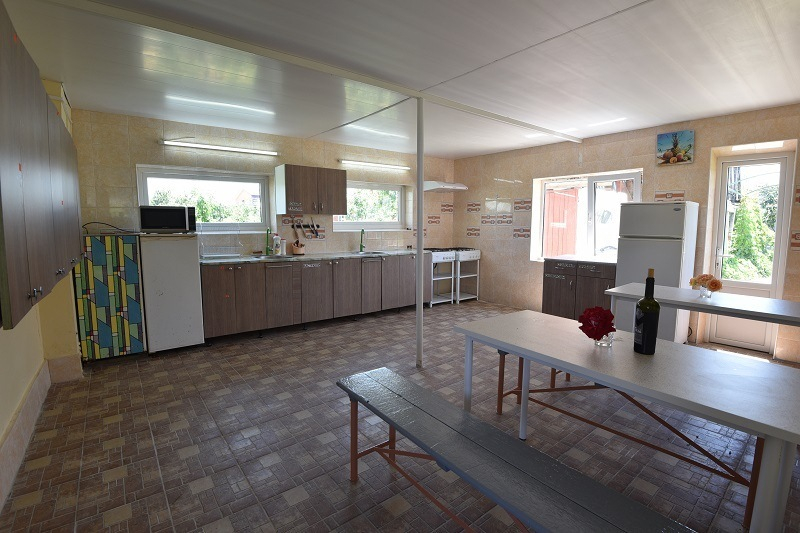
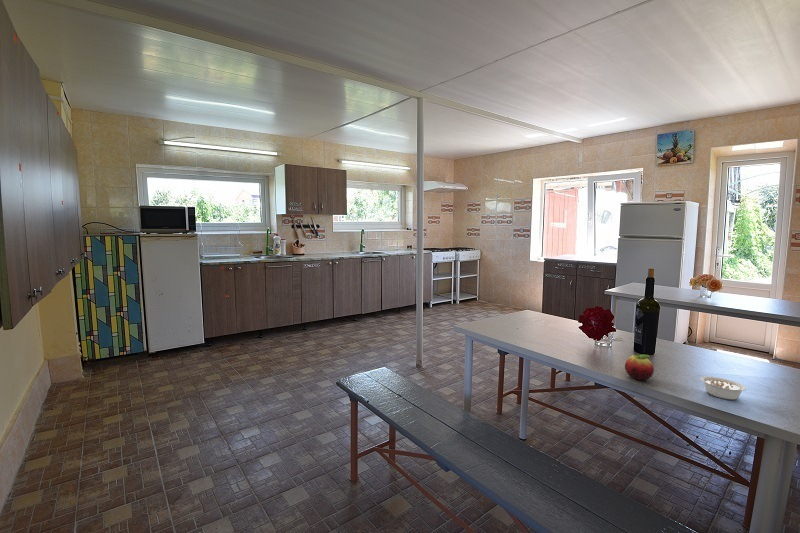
+ legume (724, 388)
+ fruit (639, 366)
